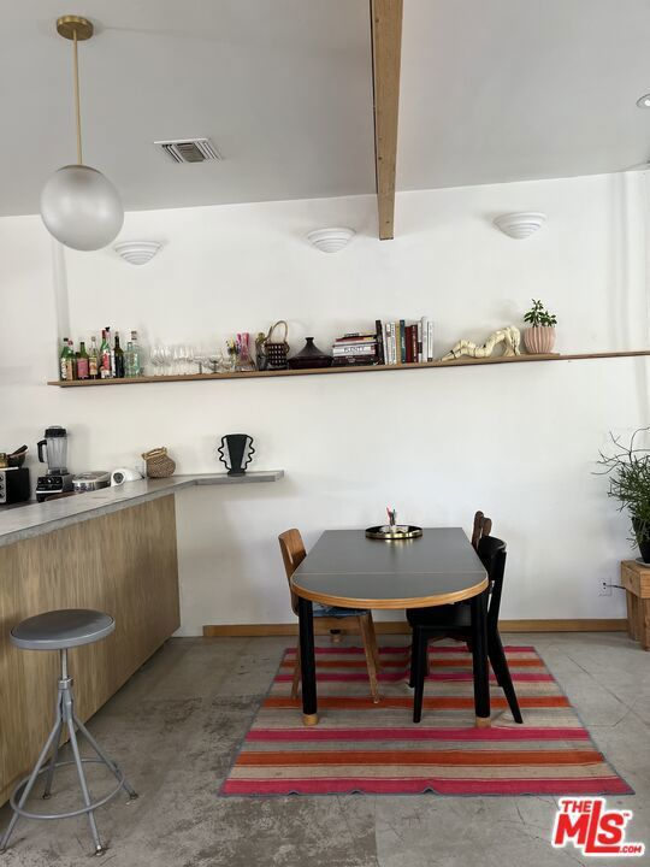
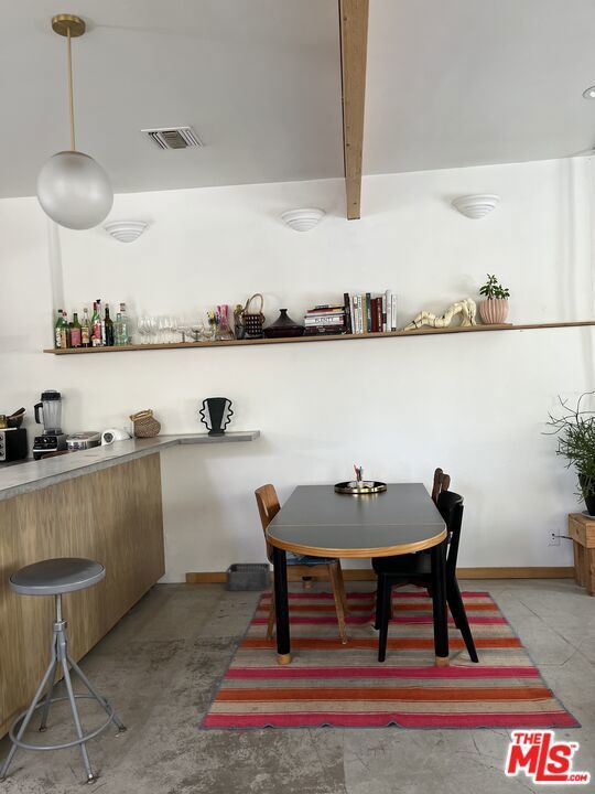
+ storage bin (248, 576)
